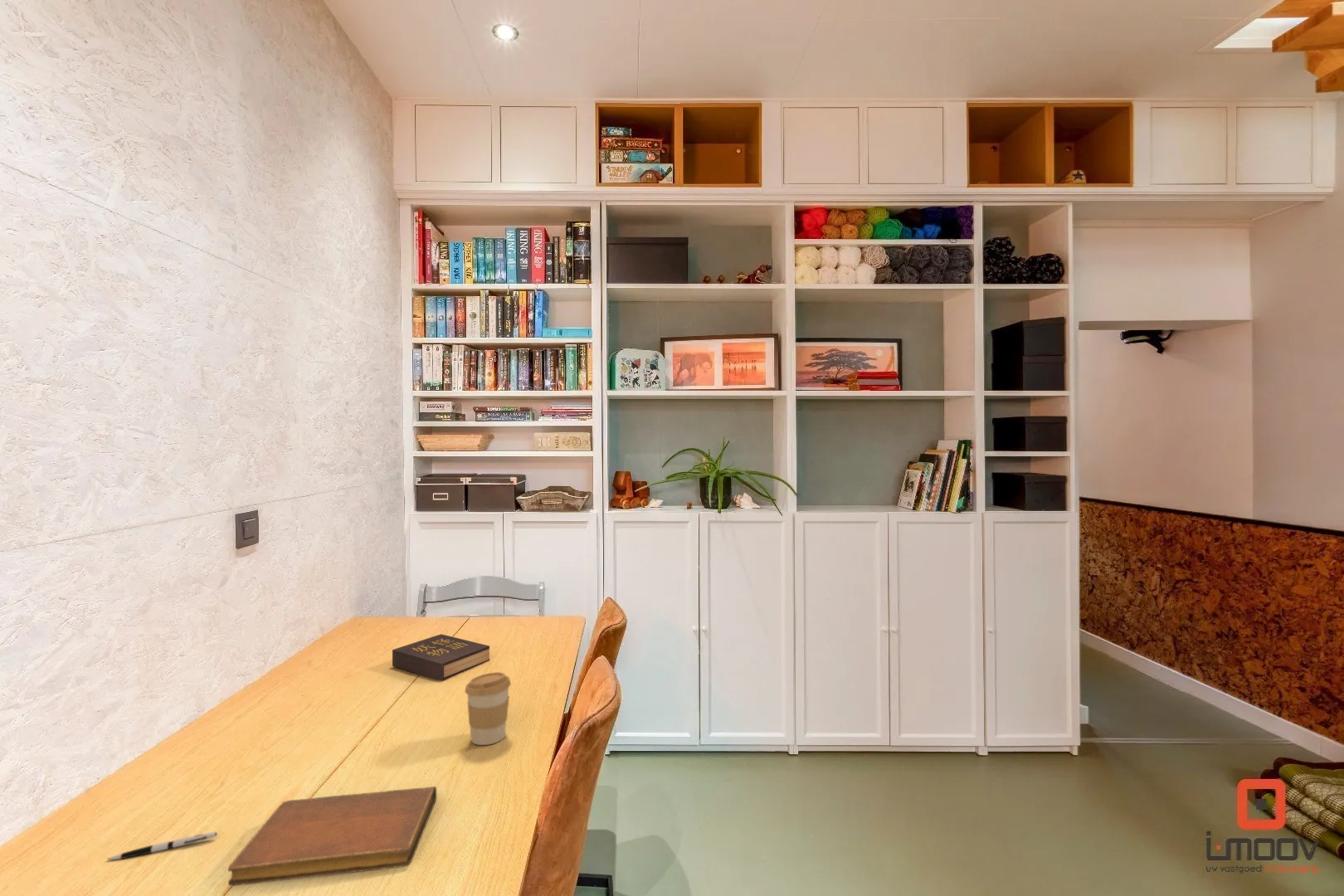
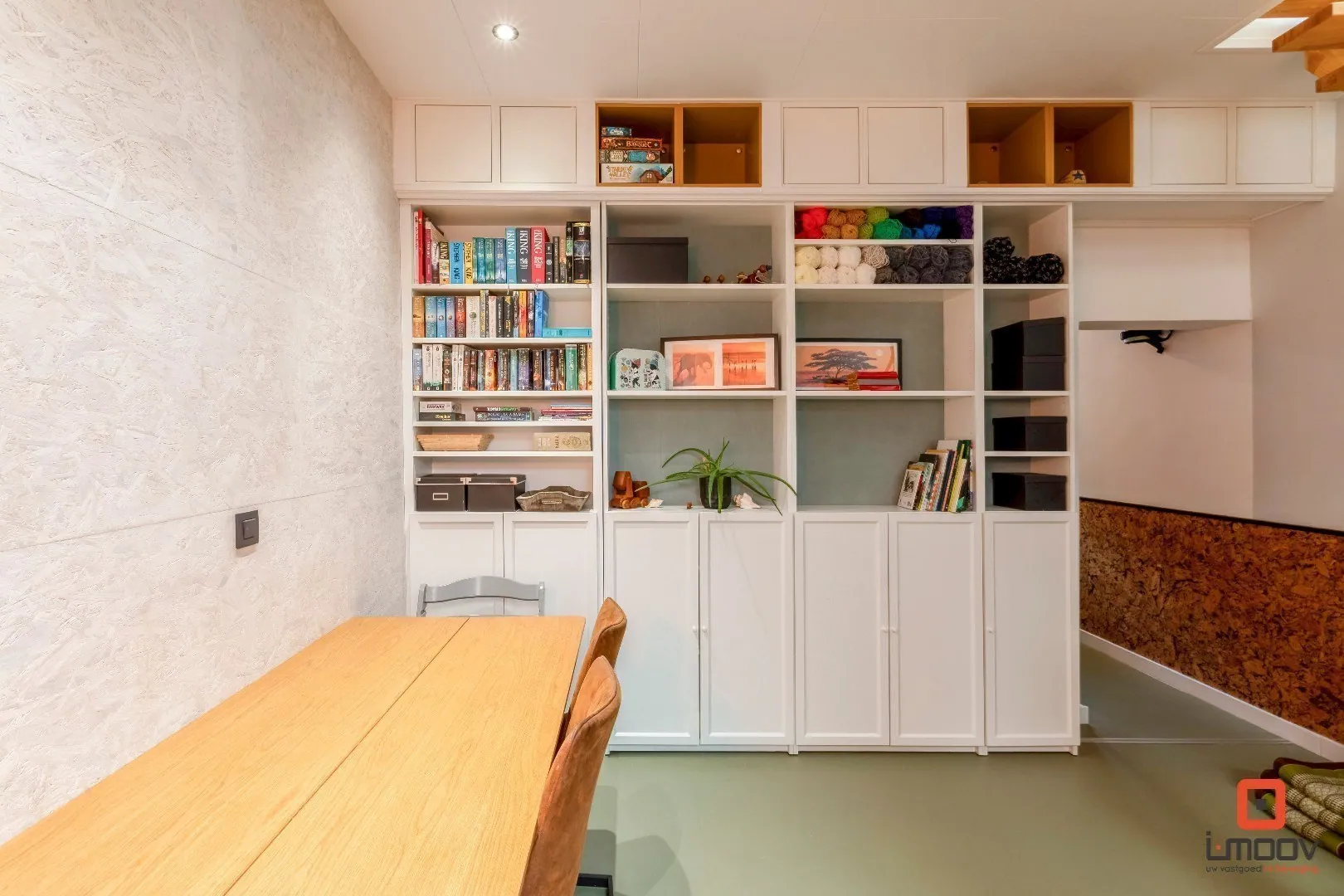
- coffee cup (488, 706)
- hardback book (441, 655)
- notebook (343, 830)
- pen (163, 846)
